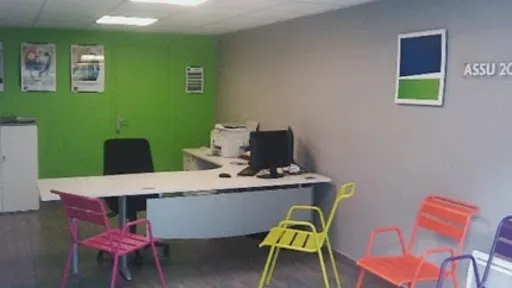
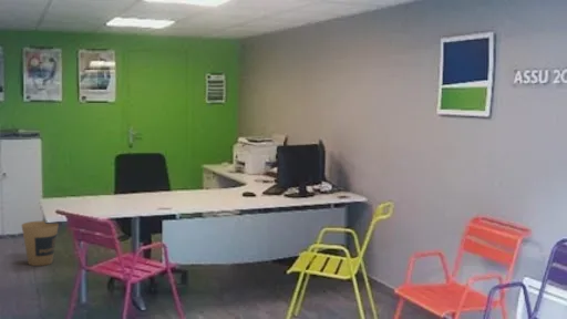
+ trash can (40, 243)
